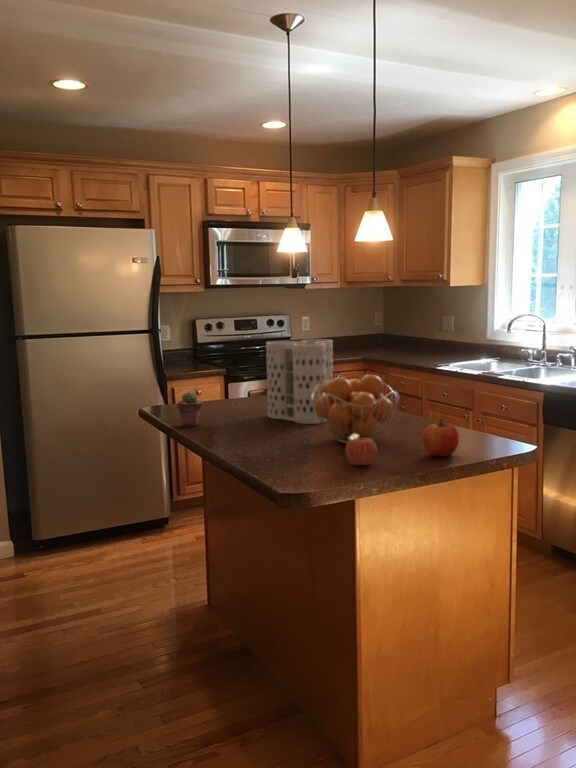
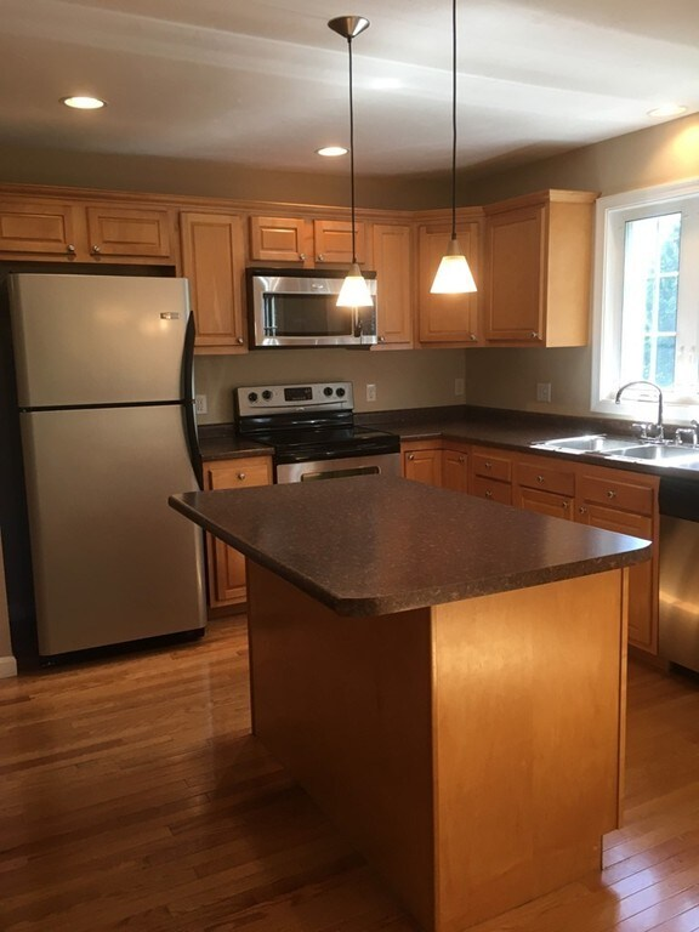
- apple (361, 449)
- utensil holder (304, 380)
- potted succulent (189, 408)
- fruit basket (355, 407)
- apple (440, 437)
